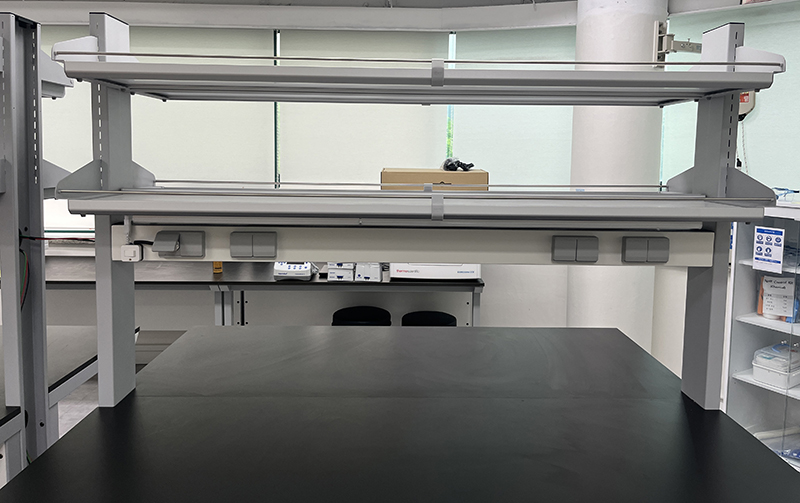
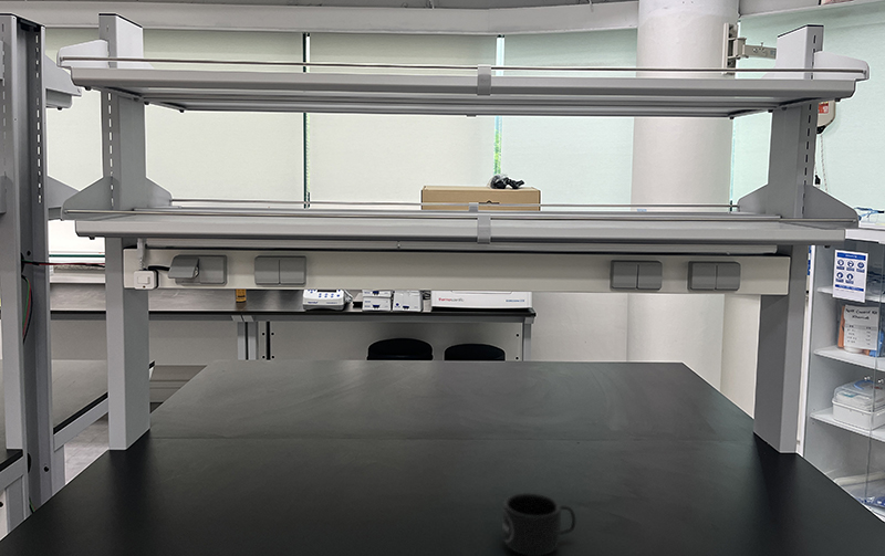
+ mug (540, 525)
